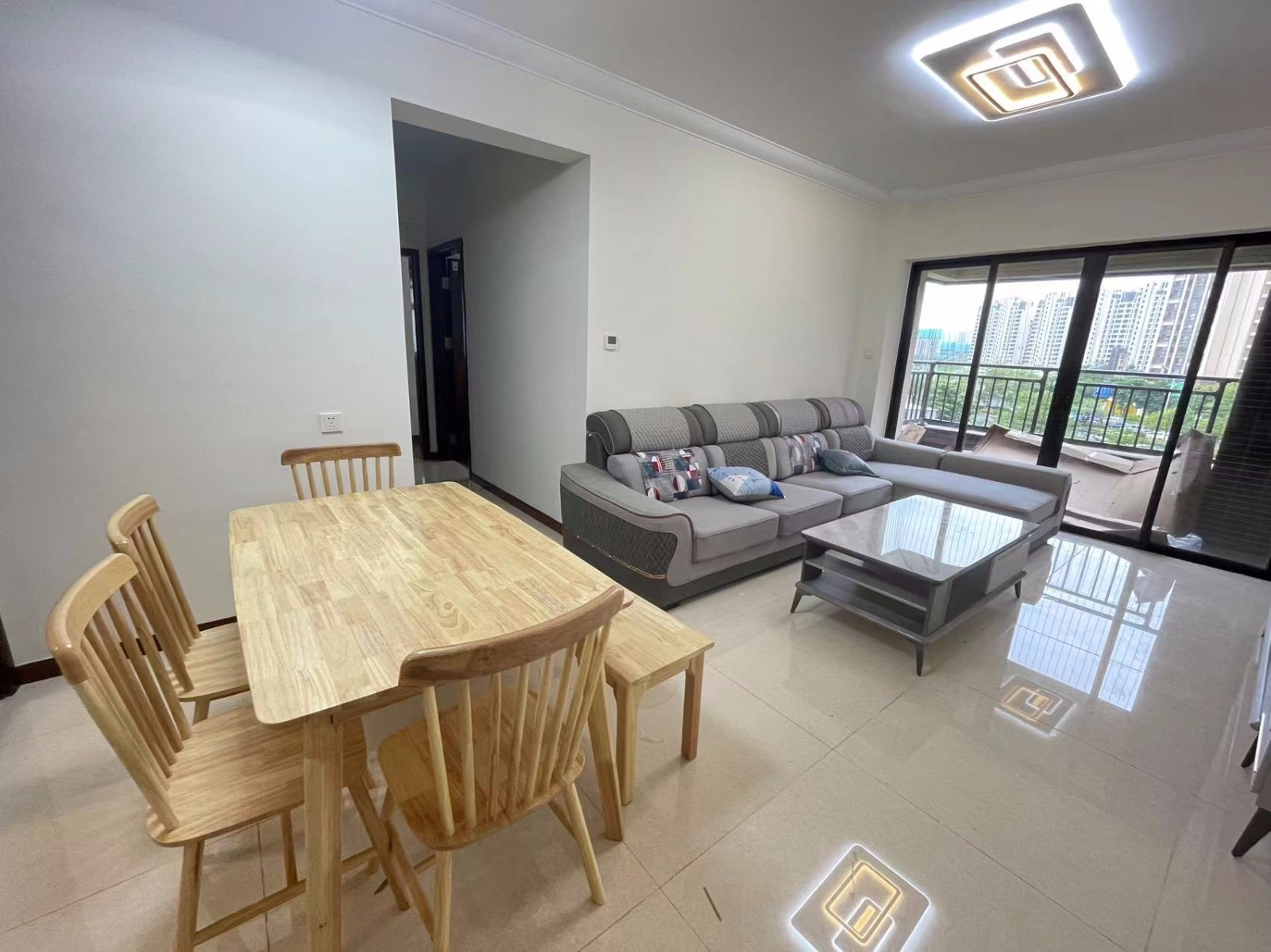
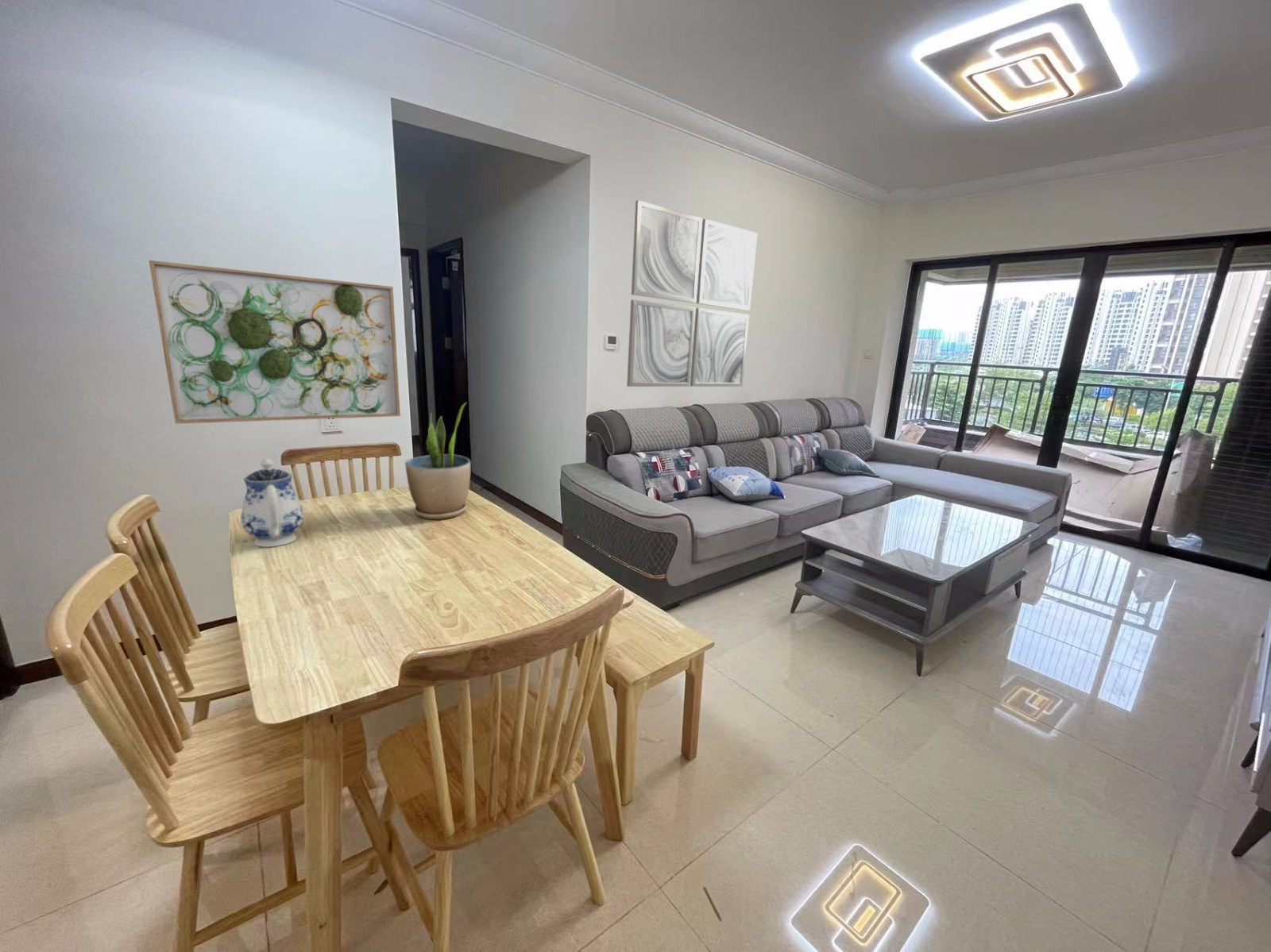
+ wall art (292, 349)
+ potted plant (438, 458)
+ wall art (694, 307)
+ teapot (271, 500)
